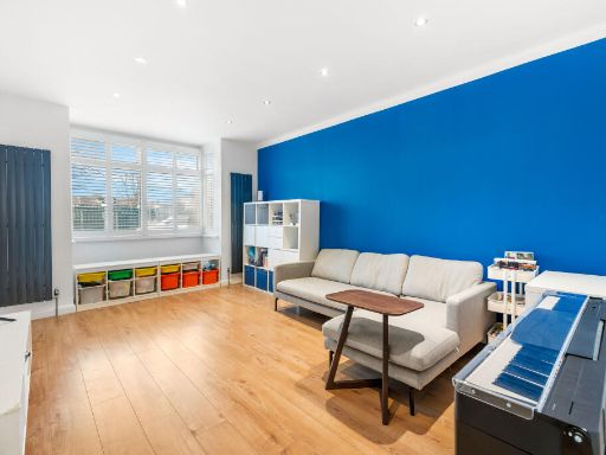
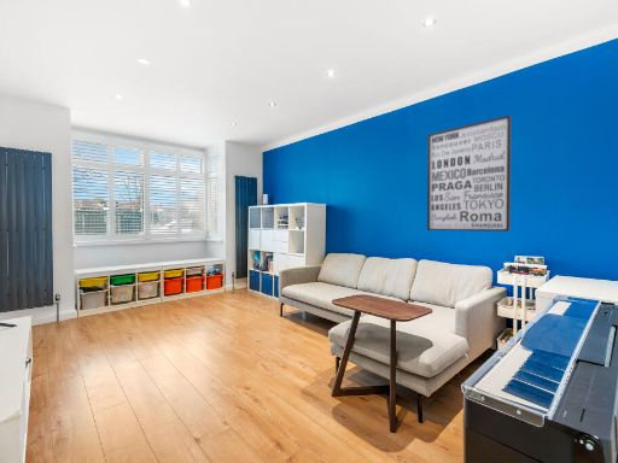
+ wall art (465, 178)
